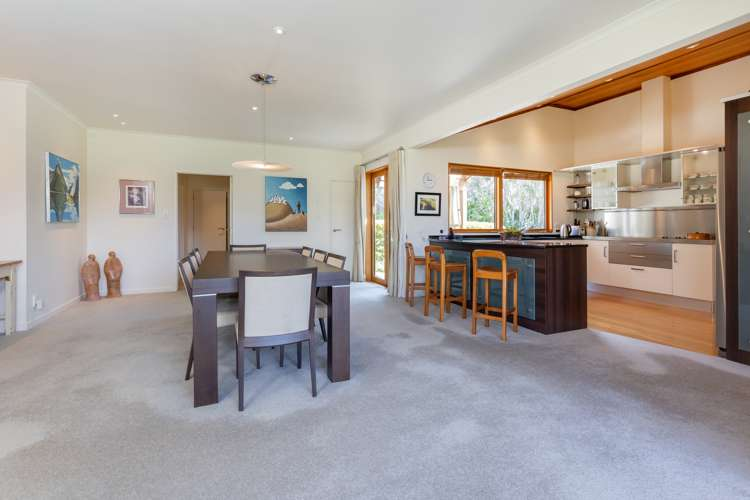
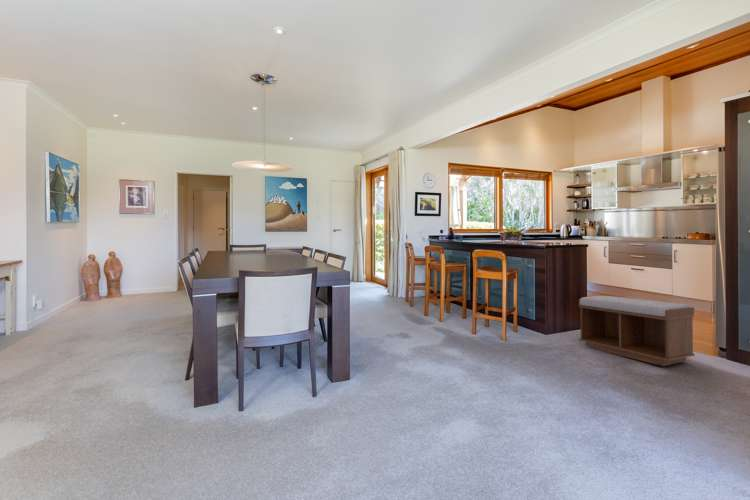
+ bench (631, 326)
